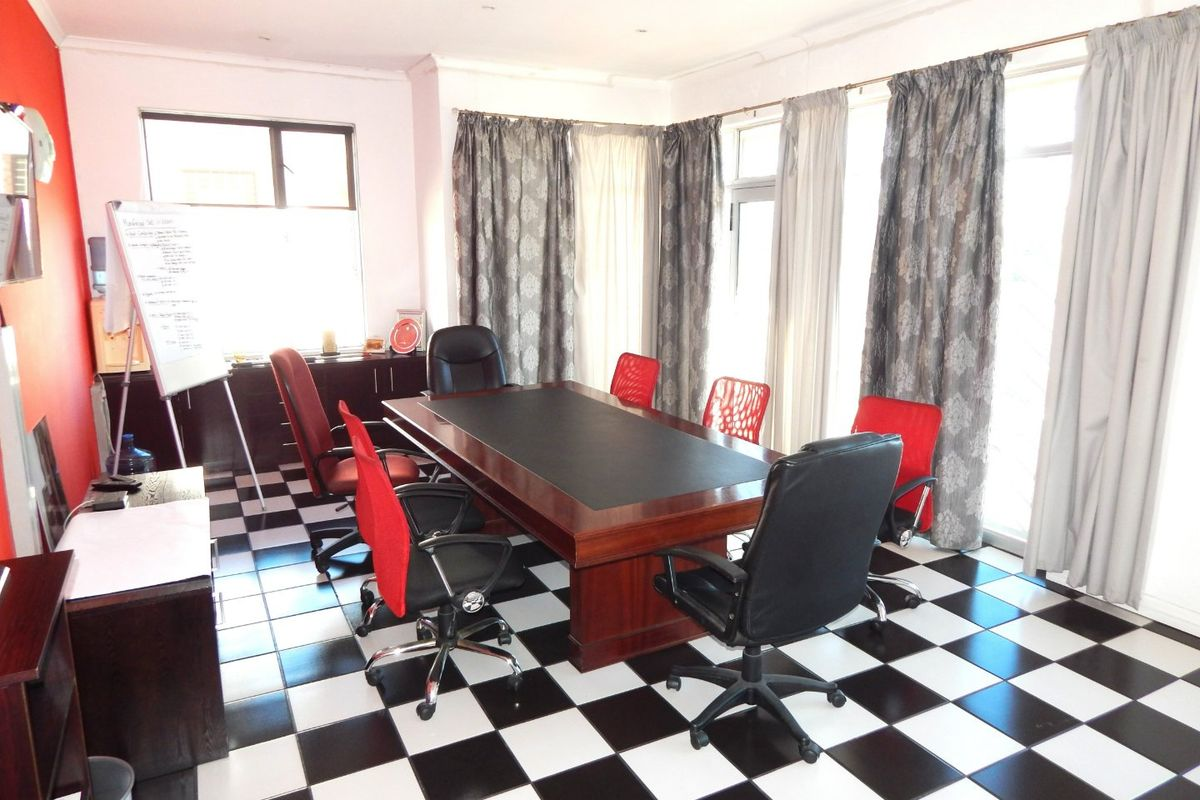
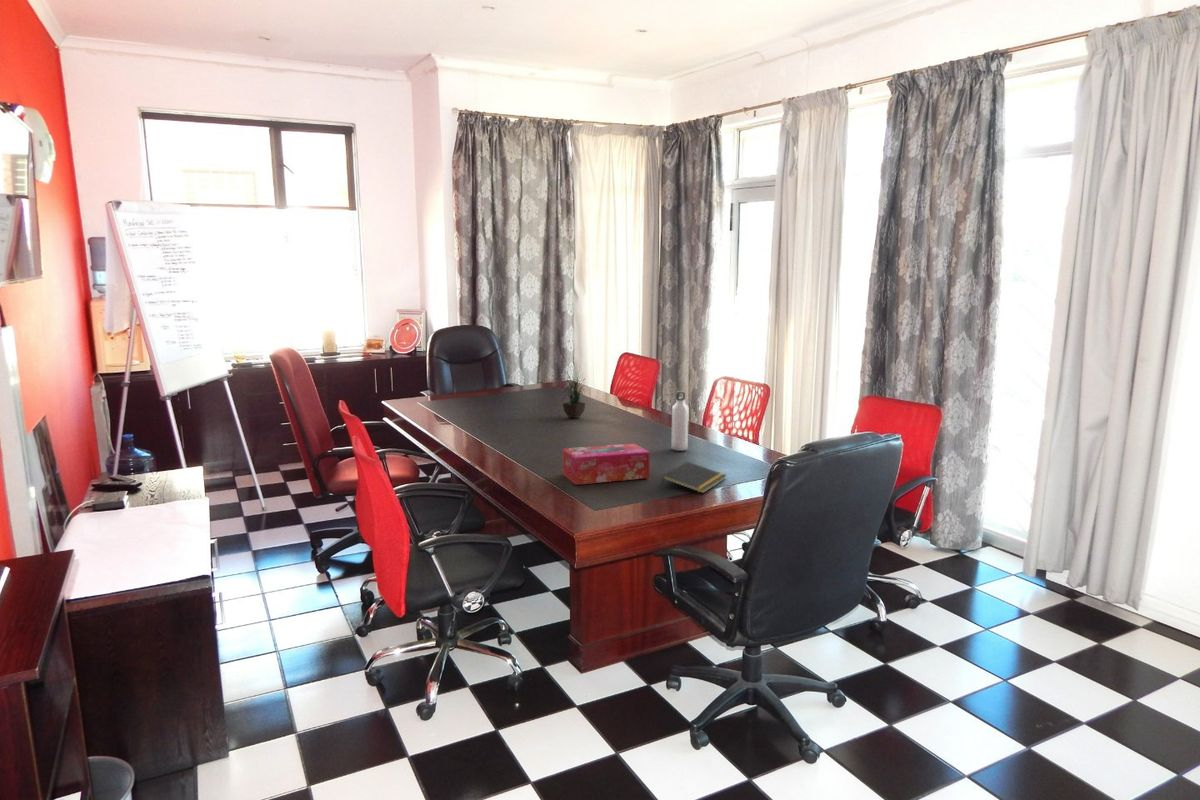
+ potted plant (574, 382)
+ notepad (694, 476)
+ tissue box (605, 463)
+ water bottle (680, 420)
